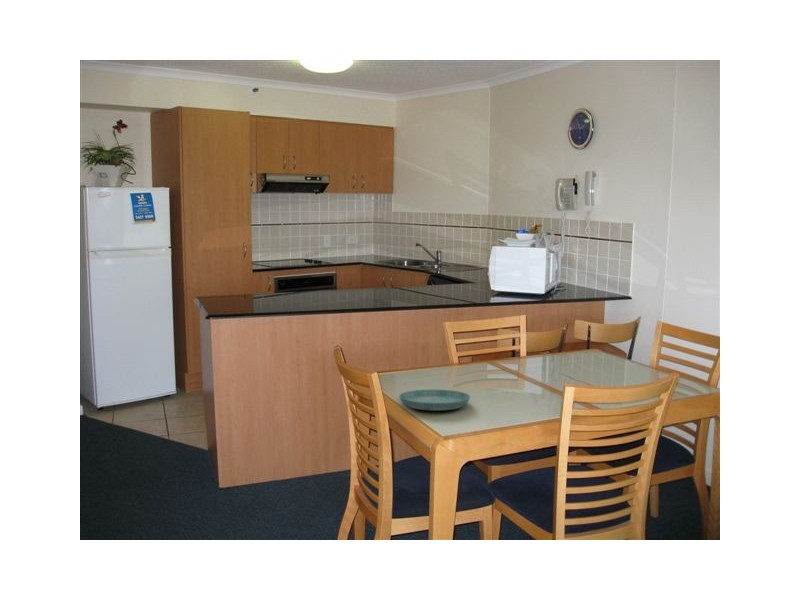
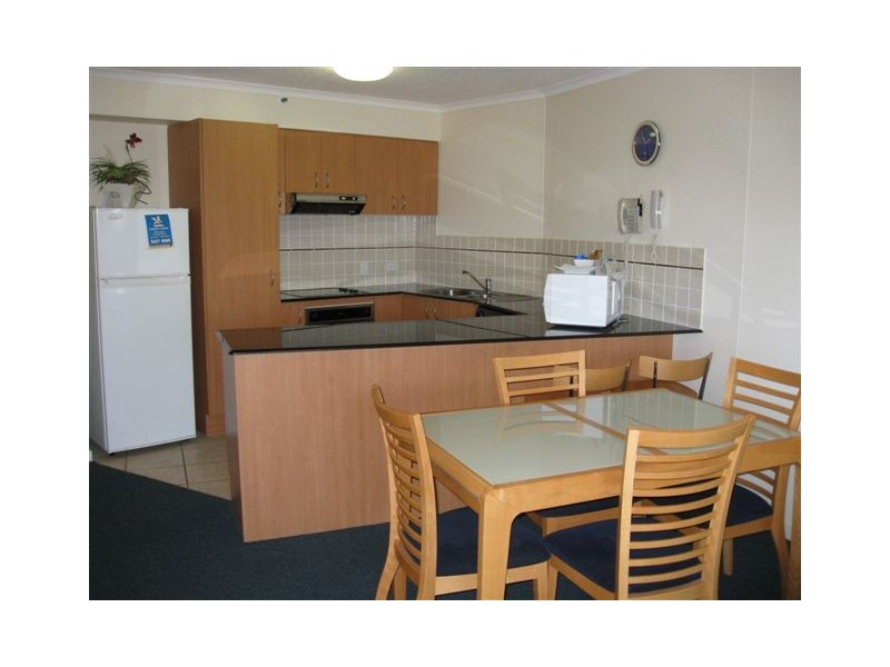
- saucer (434, 400)
